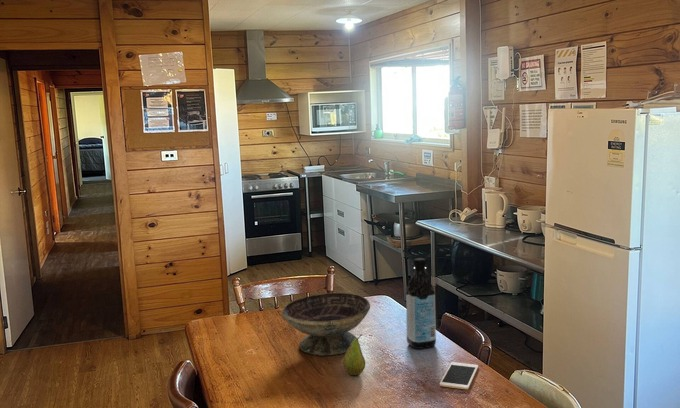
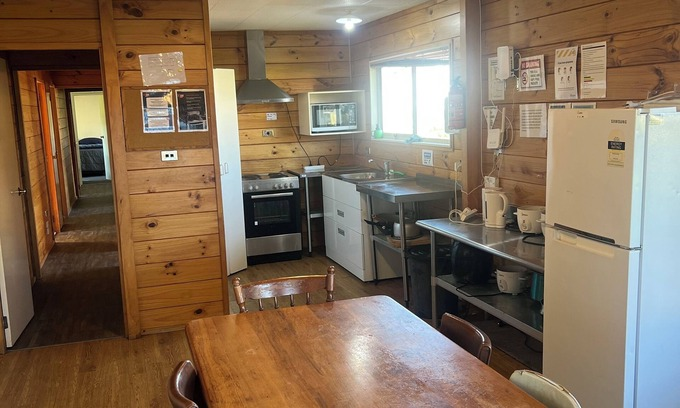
- water bottle (420, 302)
- decorative bowl (326, 324)
- fruit (353, 353)
- cell phone (459, 375)
